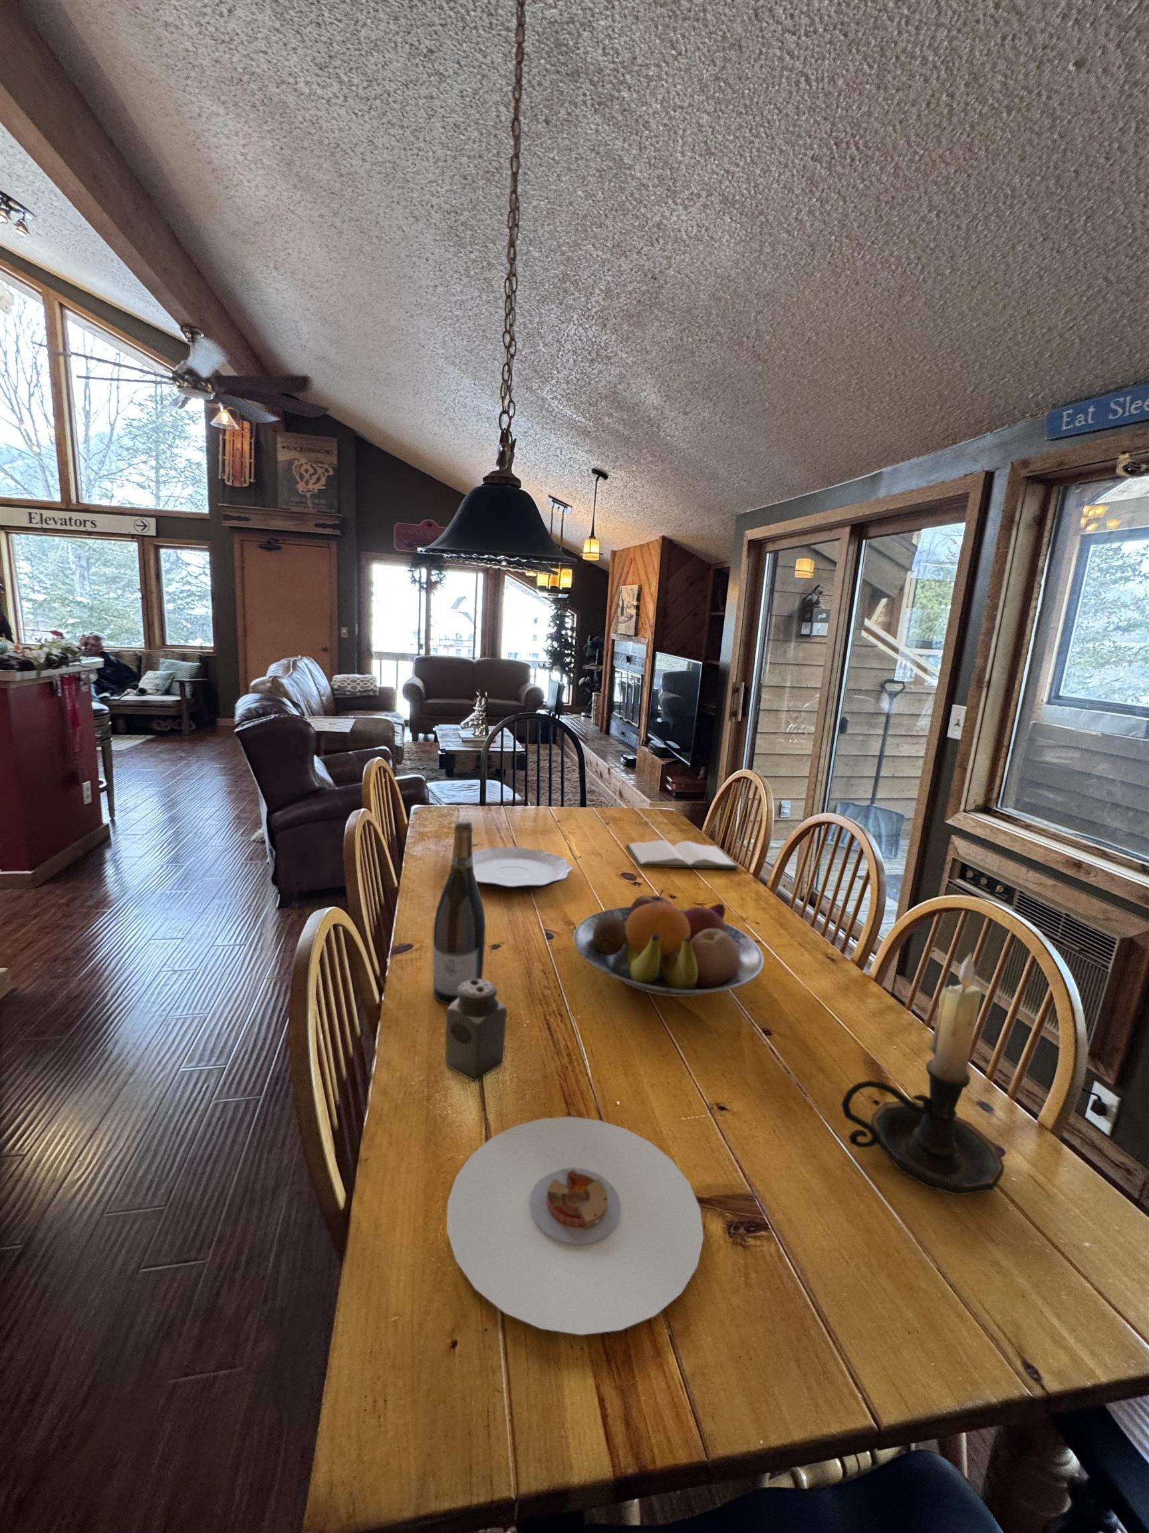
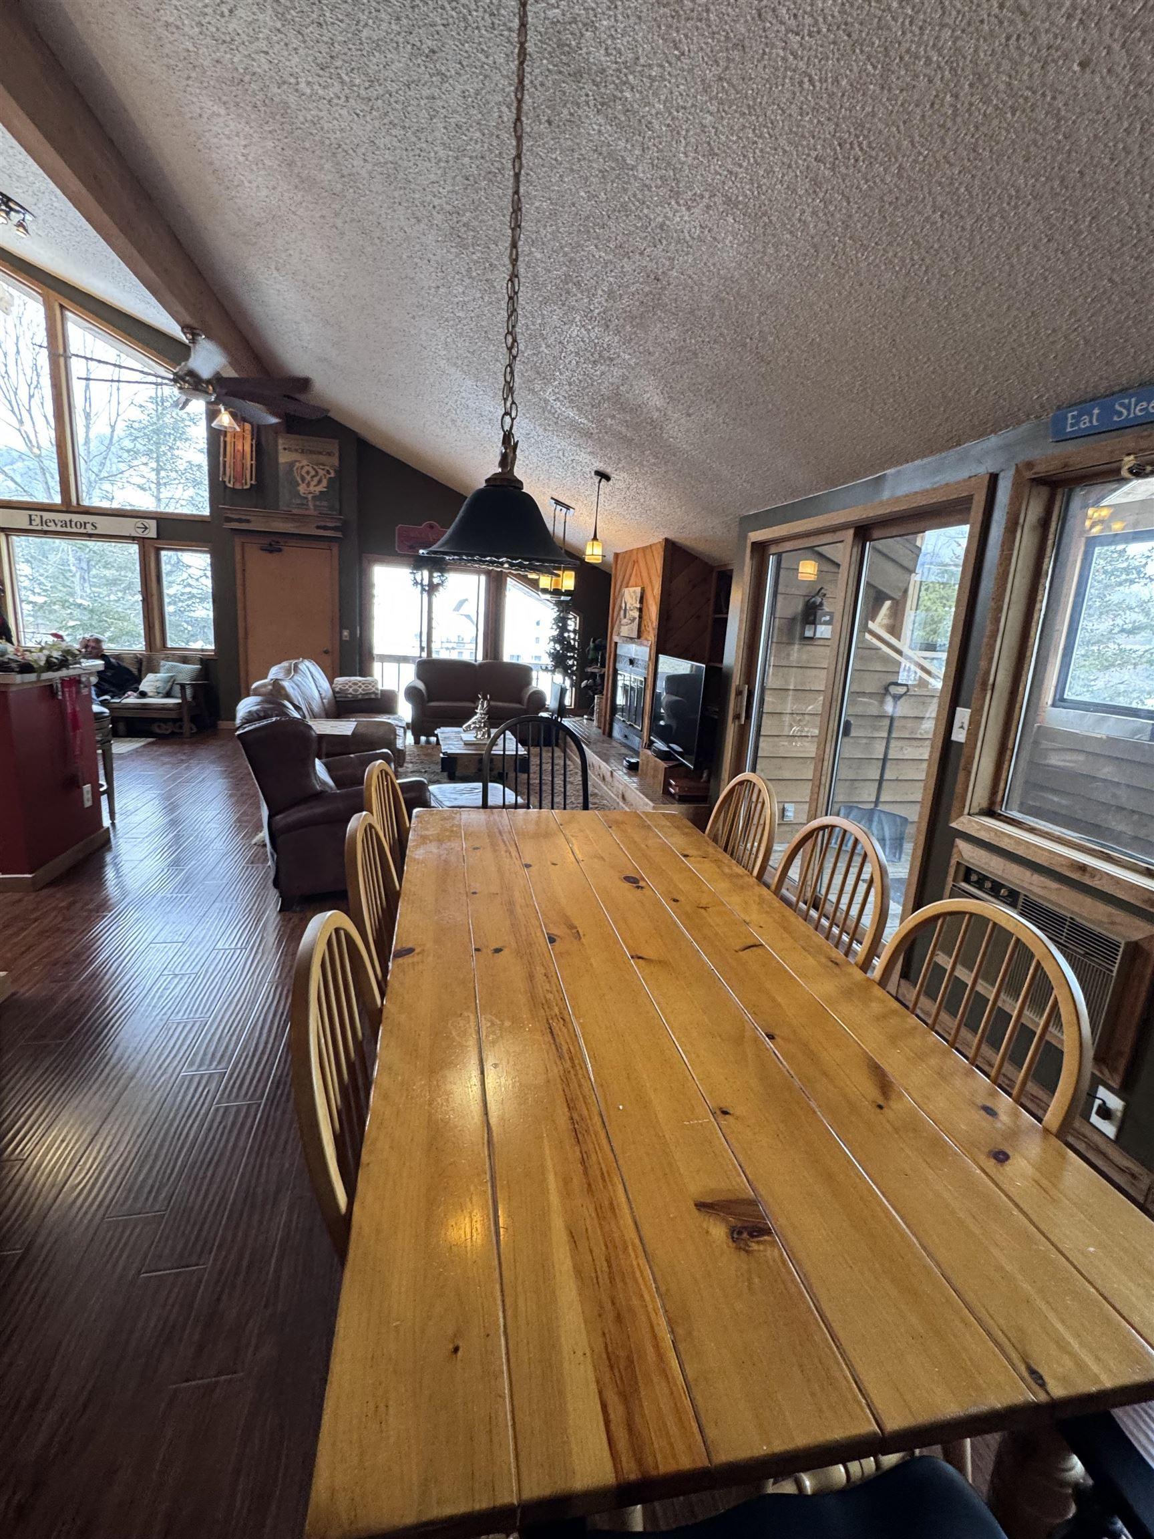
- plate (576, 1199)
- plate (513, 869)
- wine bottle (460, 910)
- hardback book (681, 853)
- salt shaker (476, 1024)
- candle holder (933, 1055)
- fruit bowl (667, 935)
